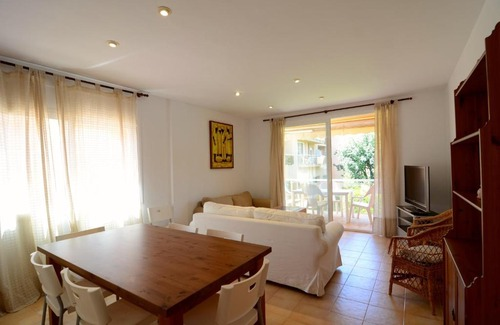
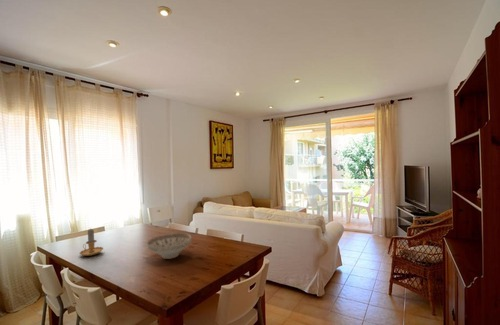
+ decorative bowl (170, 247)
+ candle (89, 240)
